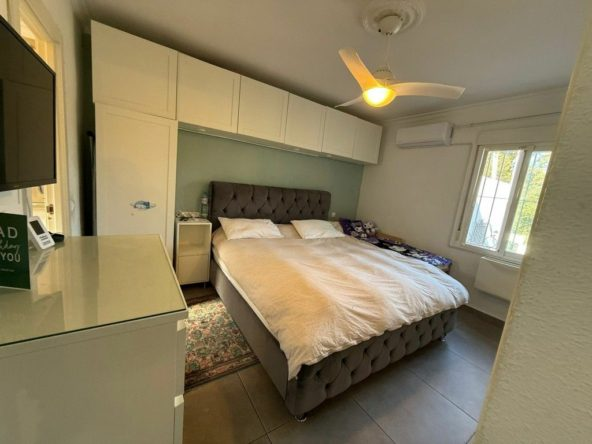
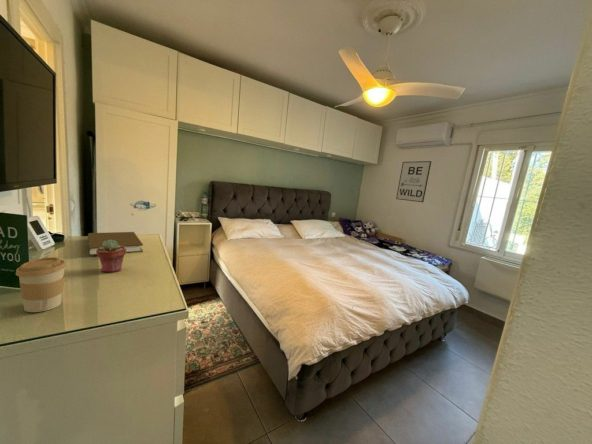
+ book (114, 240)
+ wall art (412, 181)
+ coffee cup (42, 283)
+ potted succulent (111, 254)
